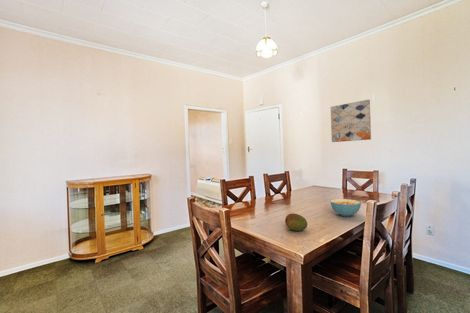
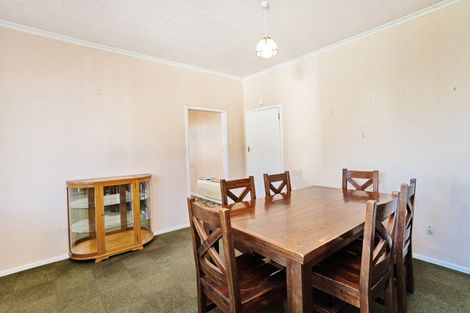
- wall art (349, 122)
- fruit (296, 221)
- cereal bowl (345, 208)
